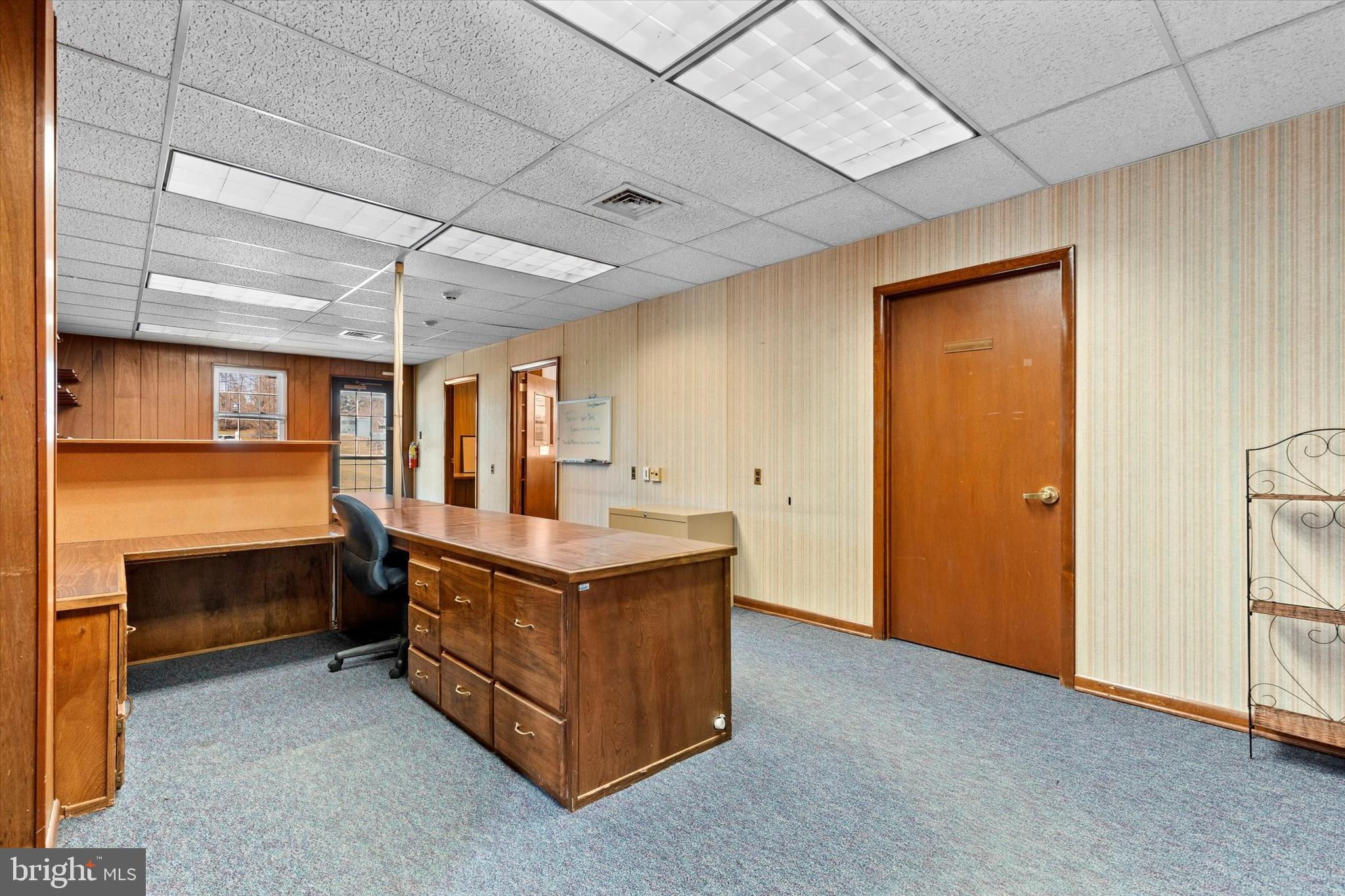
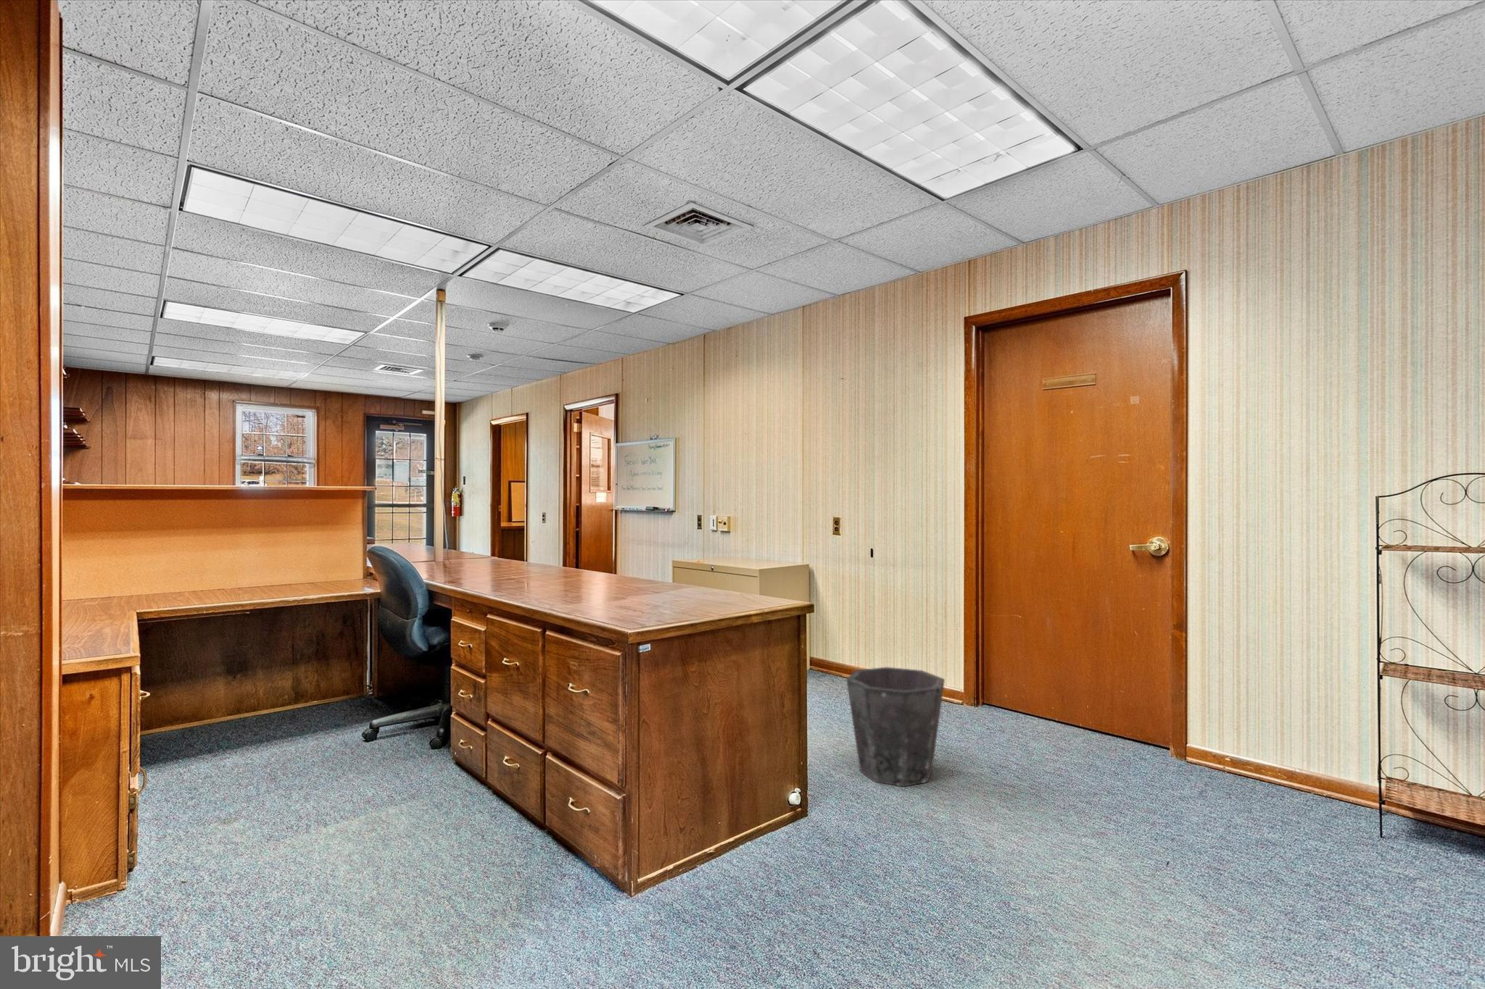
+ waste bin (895, 725)
